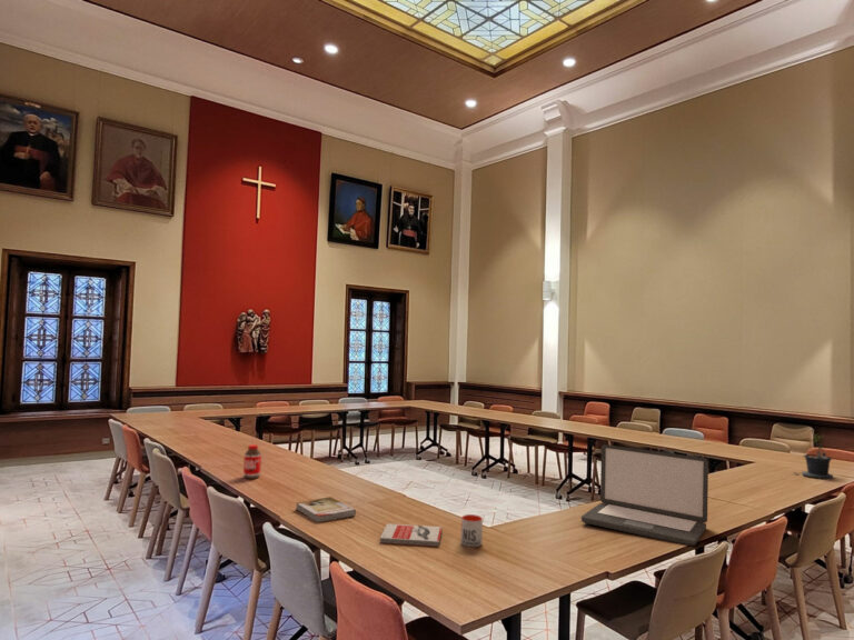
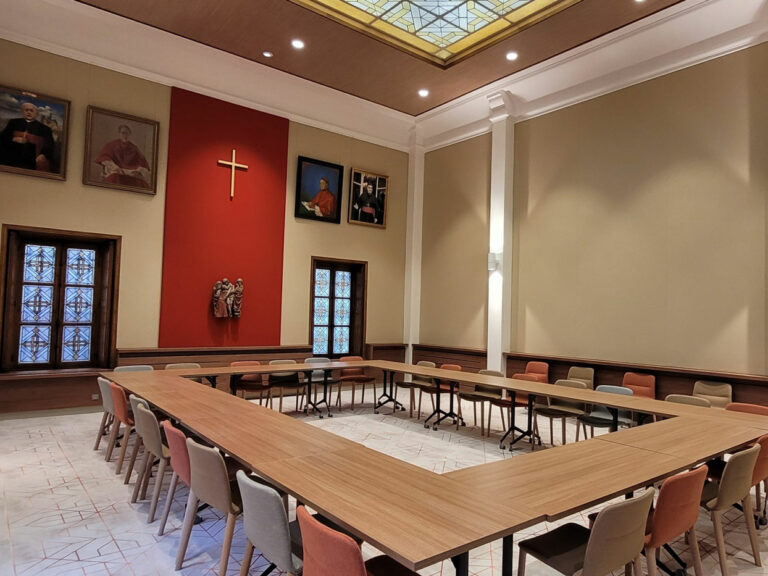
- potted plant (816, 451)
- laptop (644, 490)
- book (411, 533)
- book (325, 509)
- mug (469, 528)
- bottle (252, 461)
